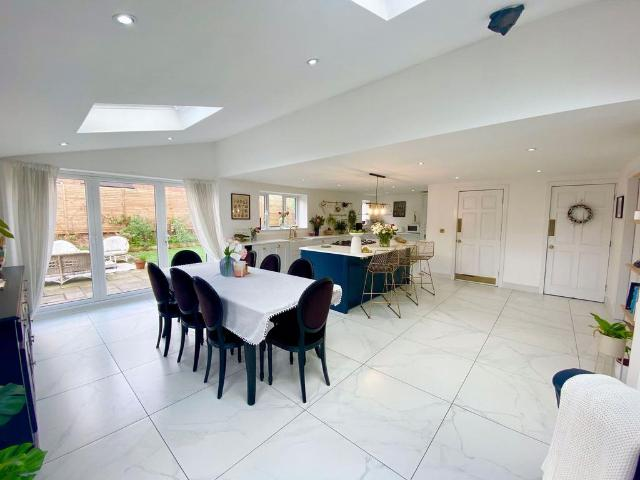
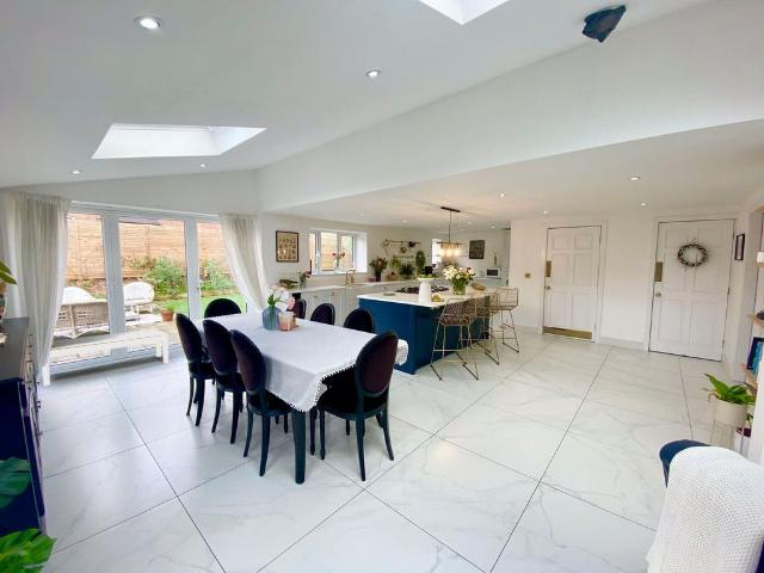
+ bench (107, 349)
